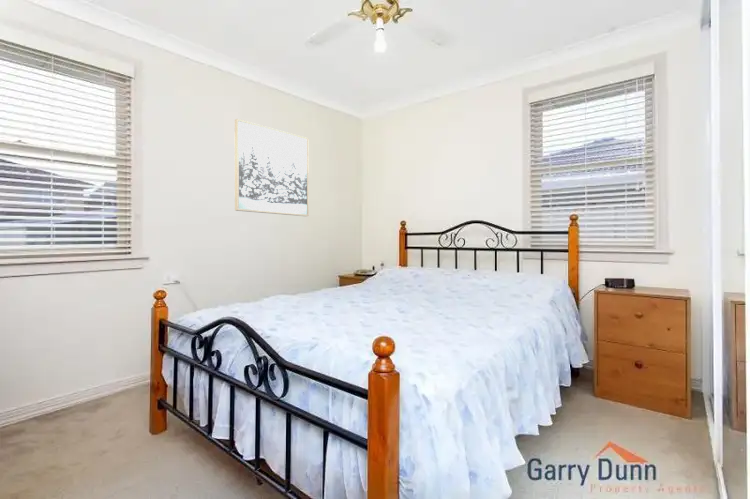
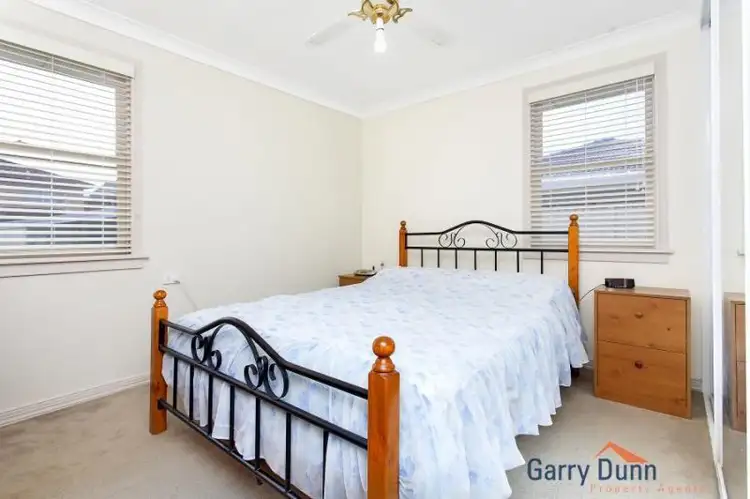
- wall art (274, 171)
